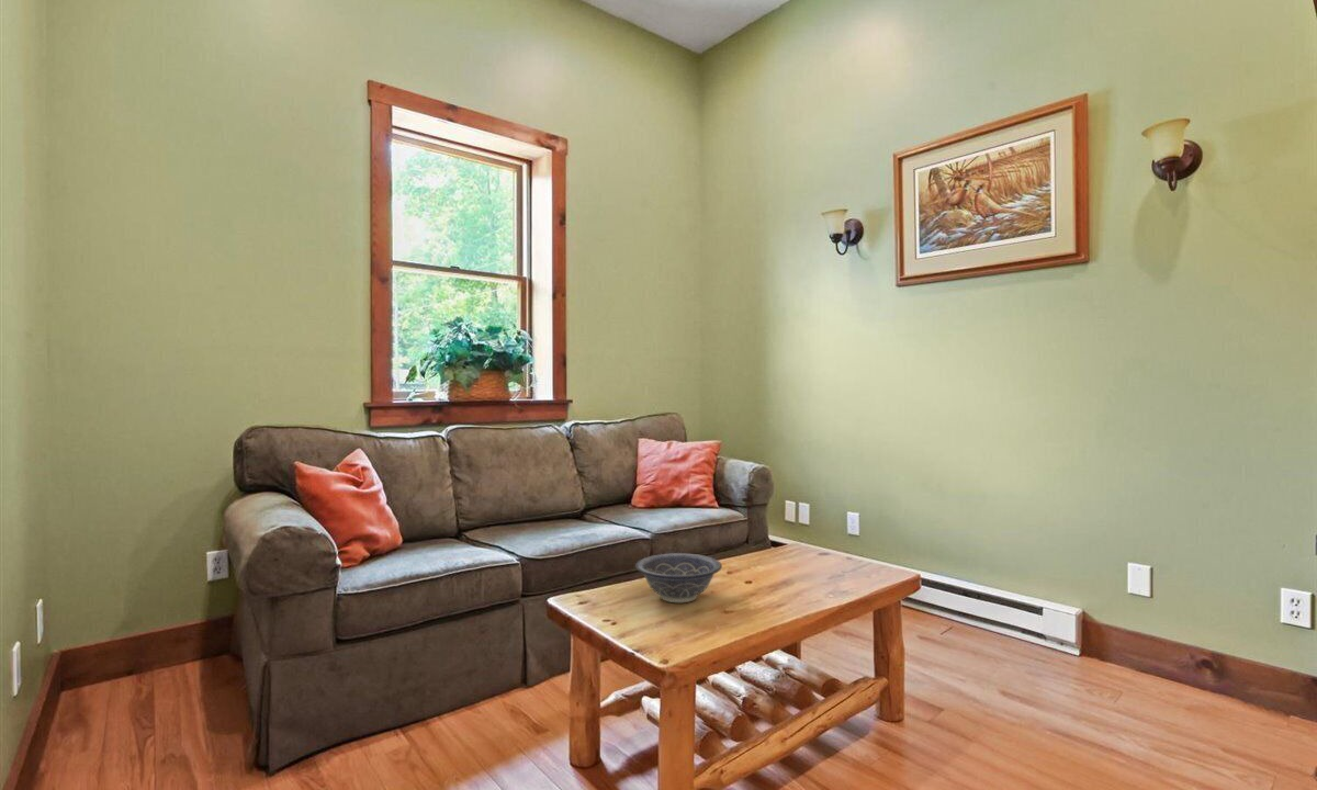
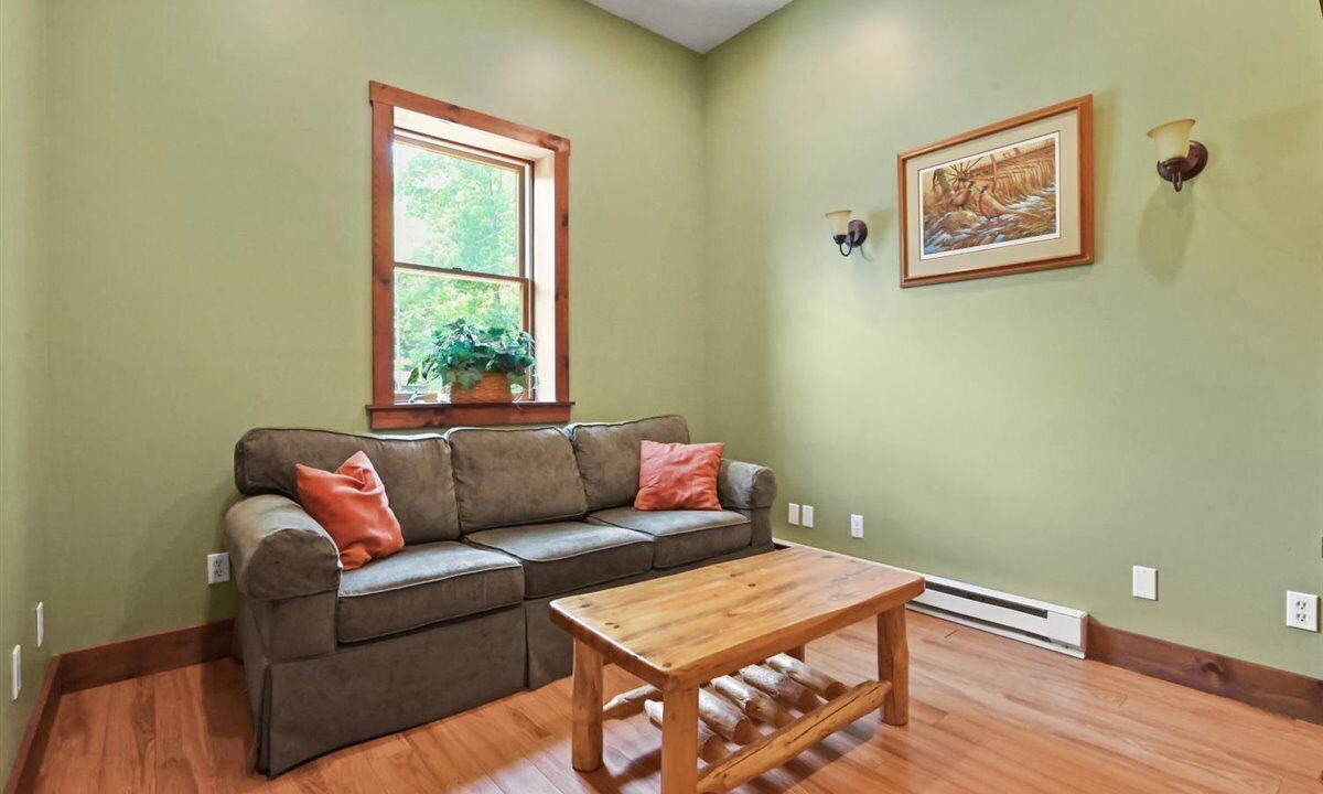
- decorative bowl (678, 580)
